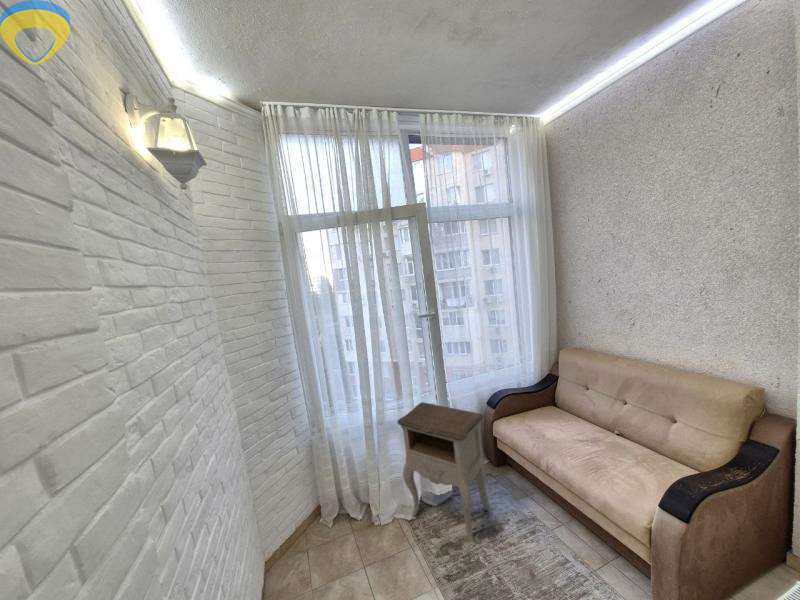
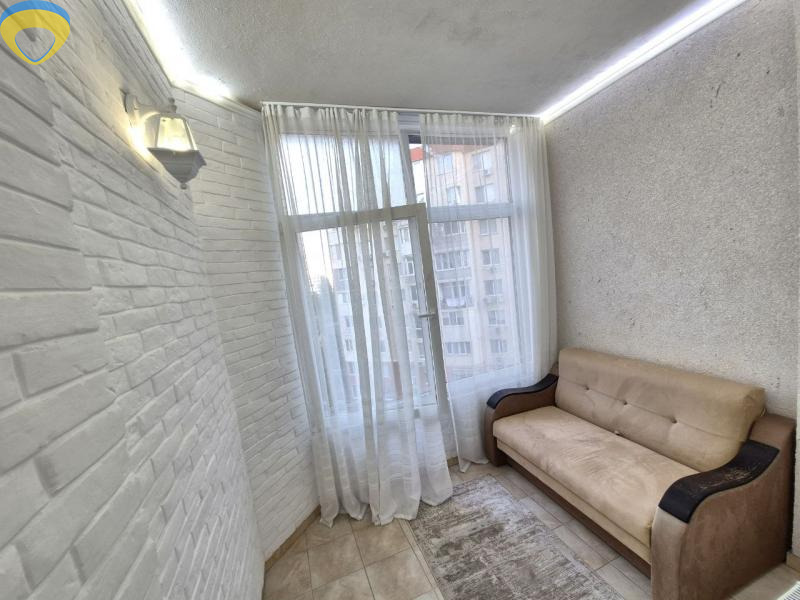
- nightstand (444, 466)
